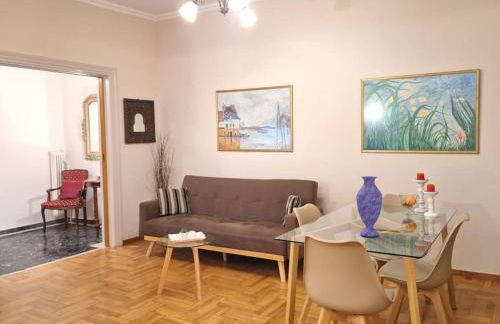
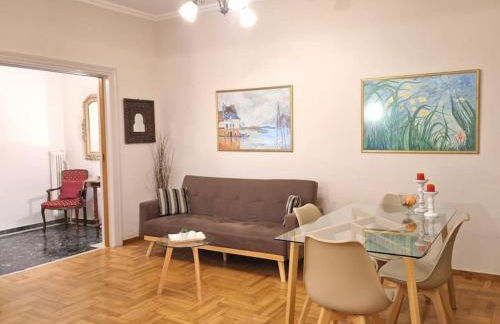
- vase (369, 206)
